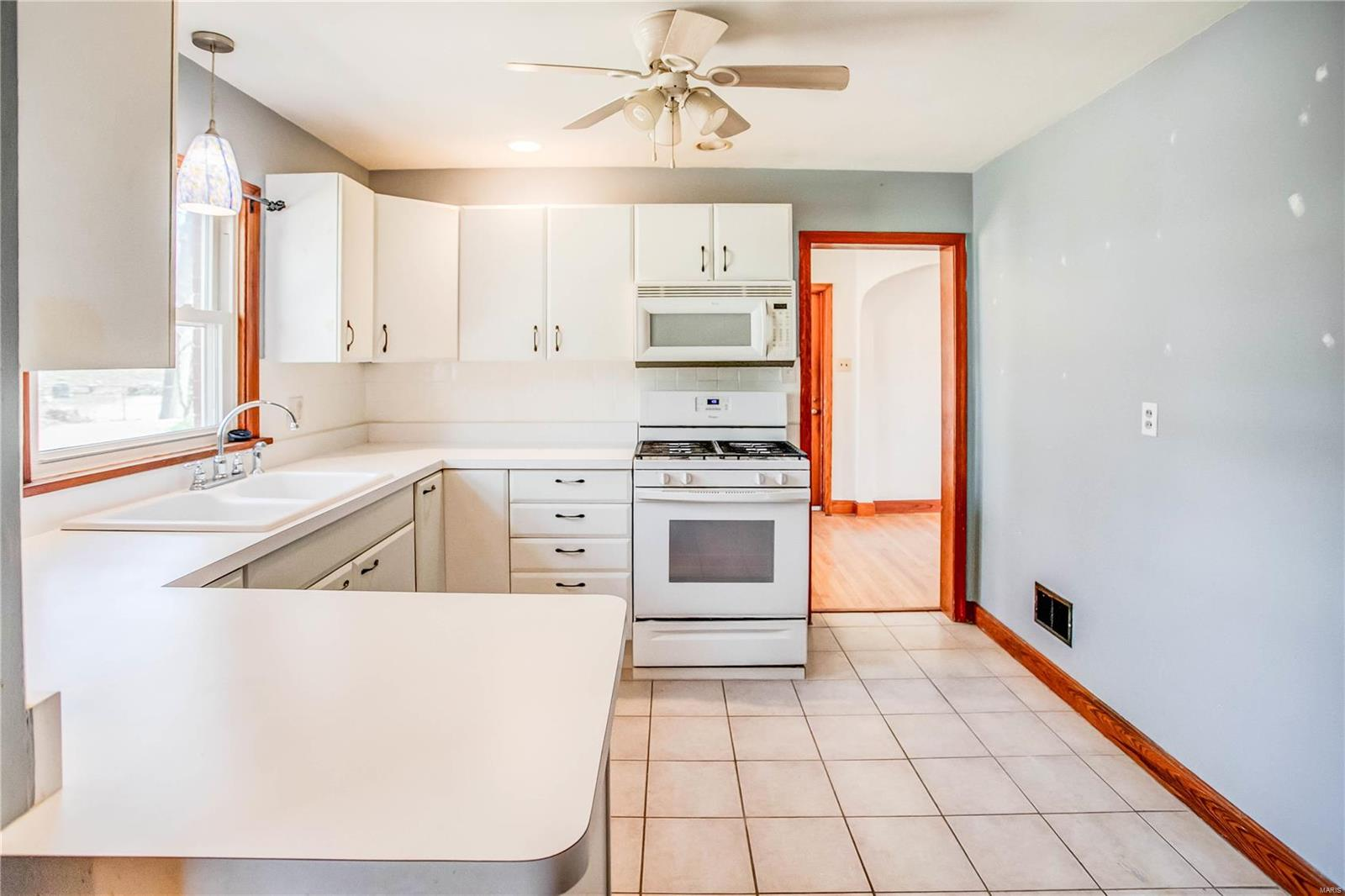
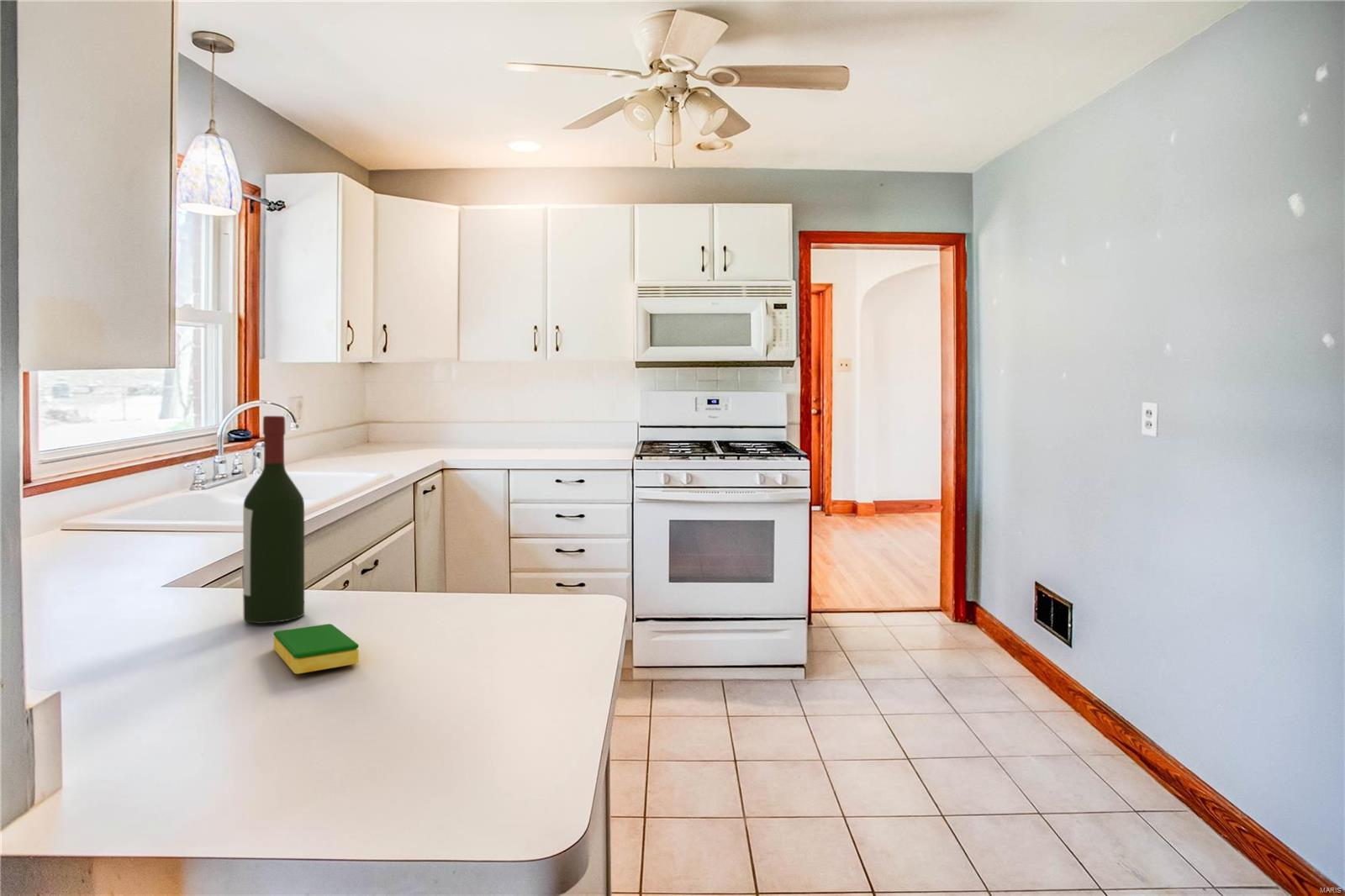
+ wine bottle (274, 516)
+ dish sponge (314, 646)
